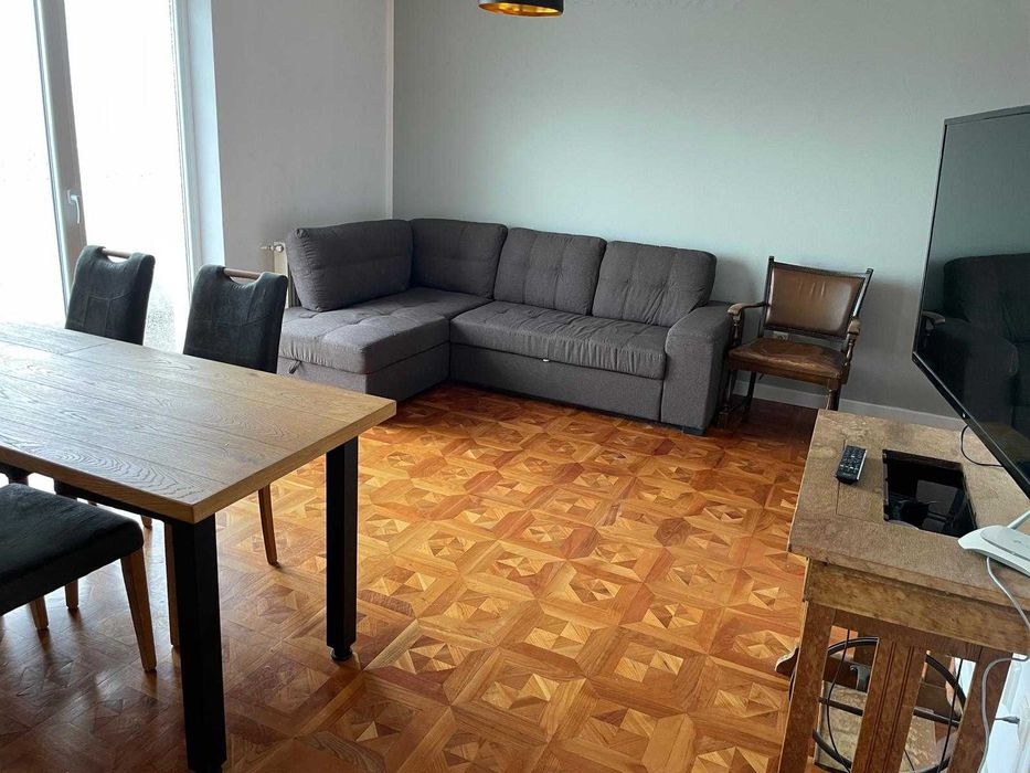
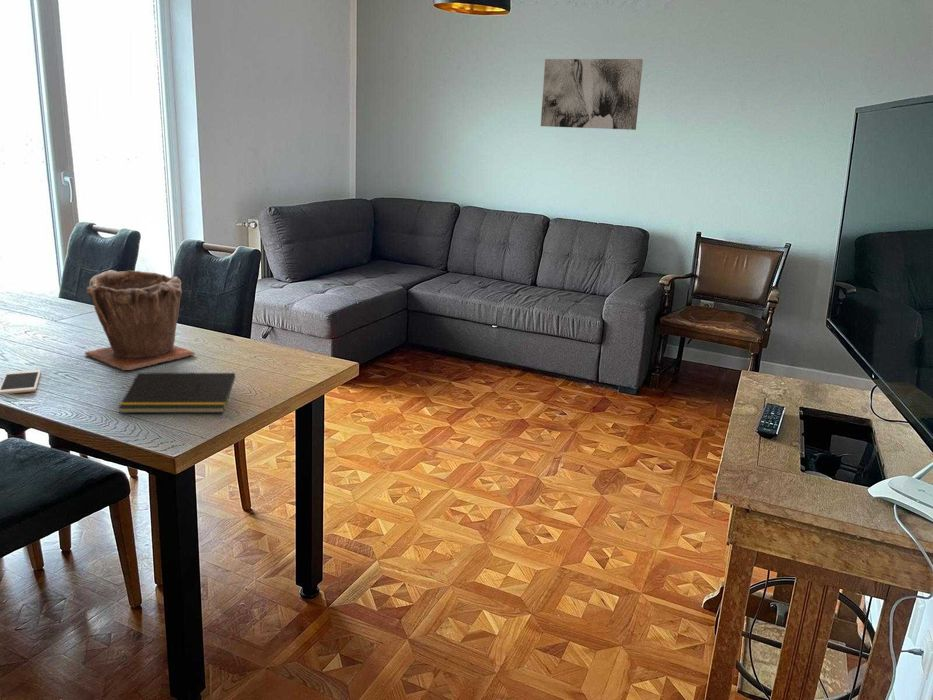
+ cell phone (20, 381)
+ notepad (179, 392)
+ plant pot (137, 315)
+ wall art (590, 94)
